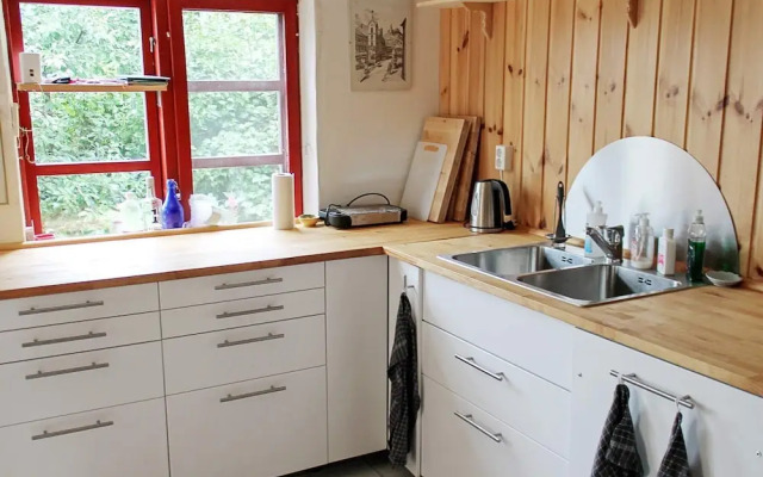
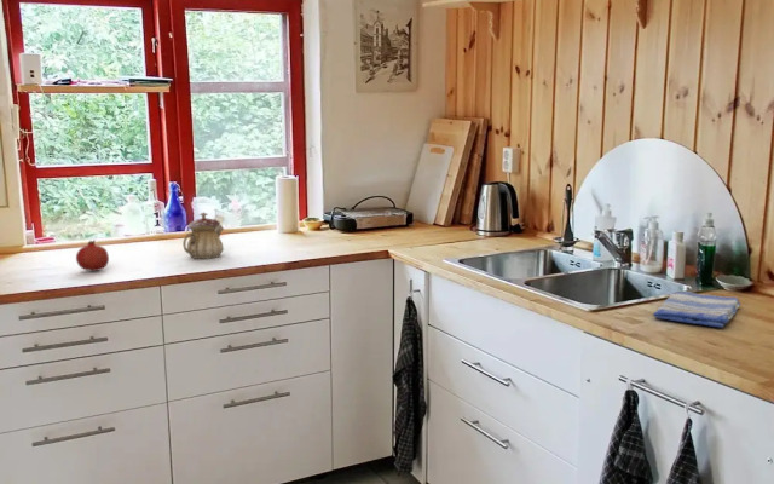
+ dish towel (697, 307)
+ teapot (202, 235)
+ fruit (92, 255)
